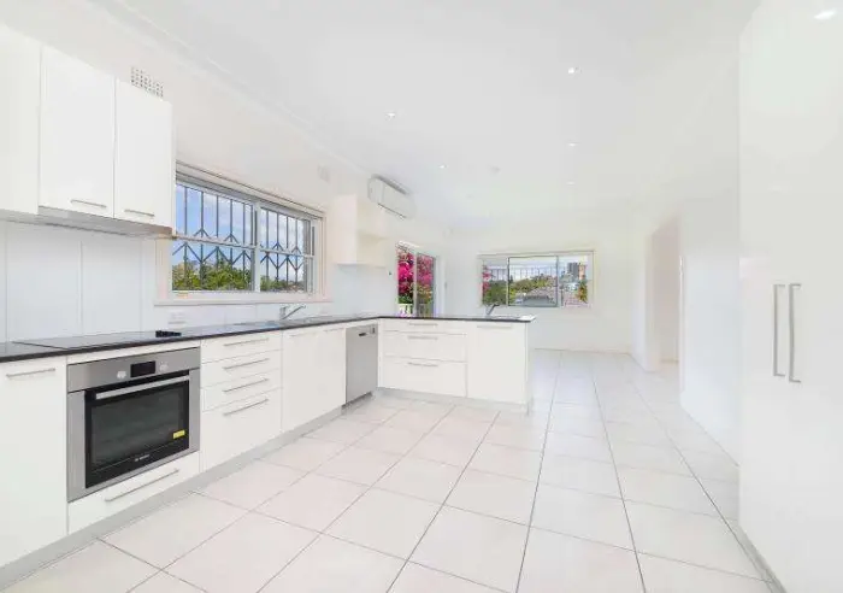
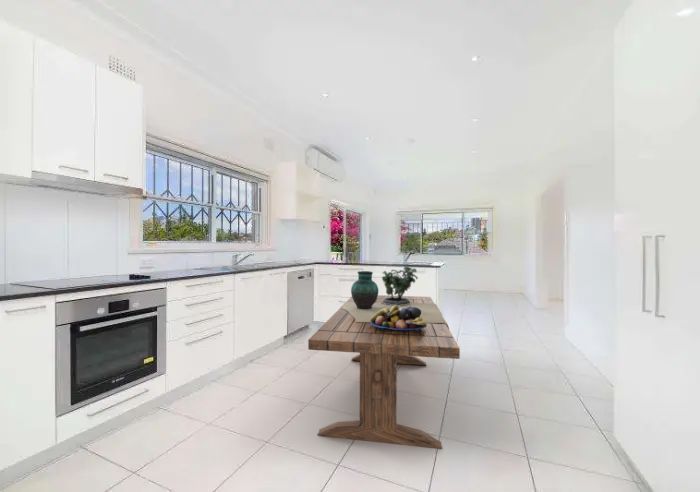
+ fruit bowl (398, 317)
+ potted plant (399, 283)
+ dining table (388, 349)
+ vase (364, 290)
